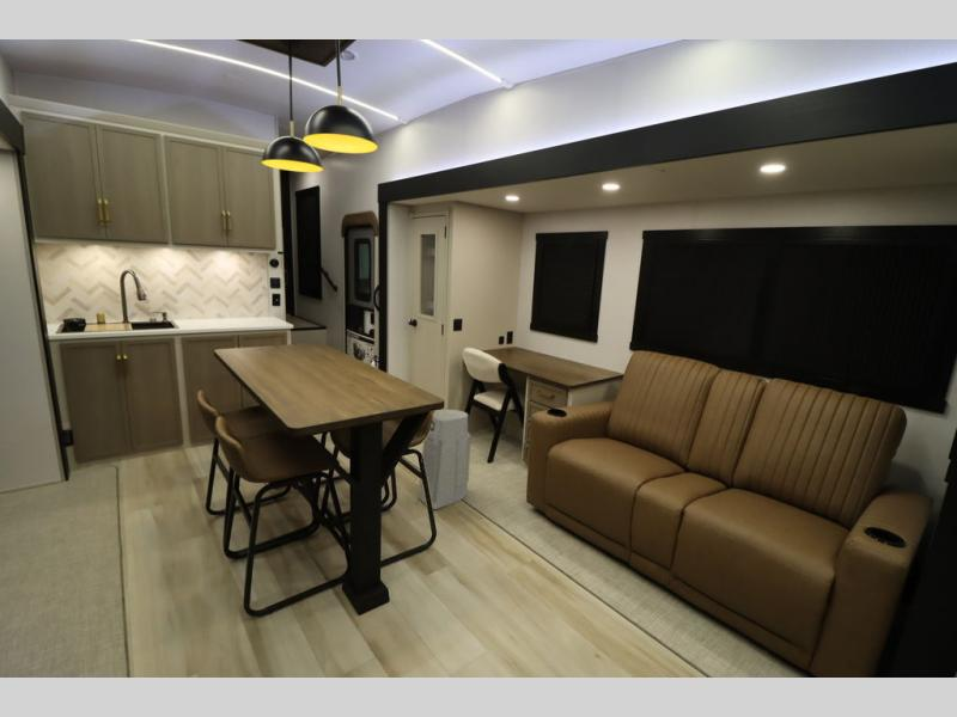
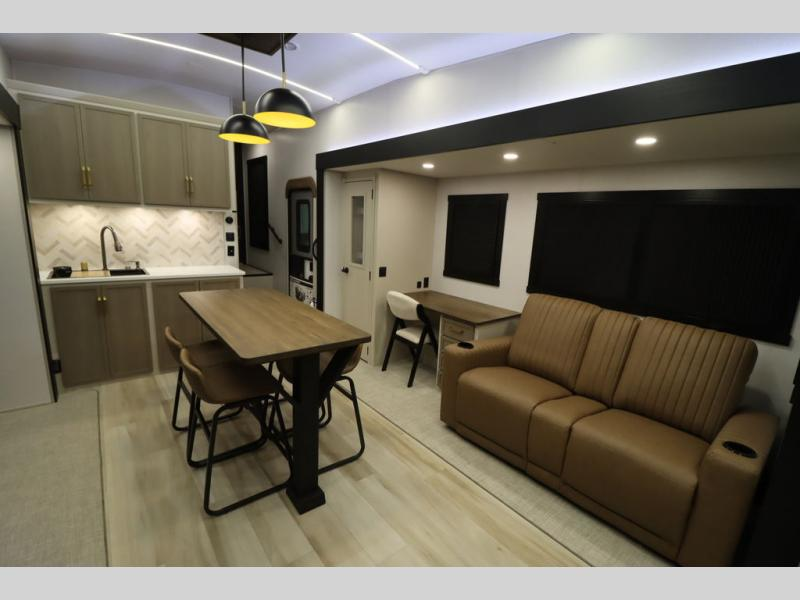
- air purifier (445, 455)
